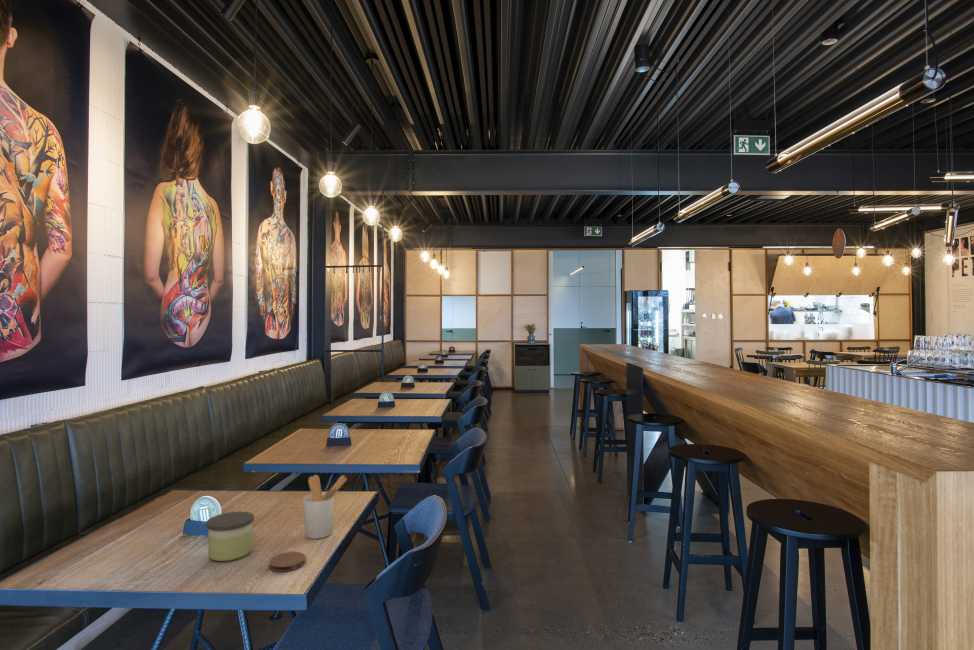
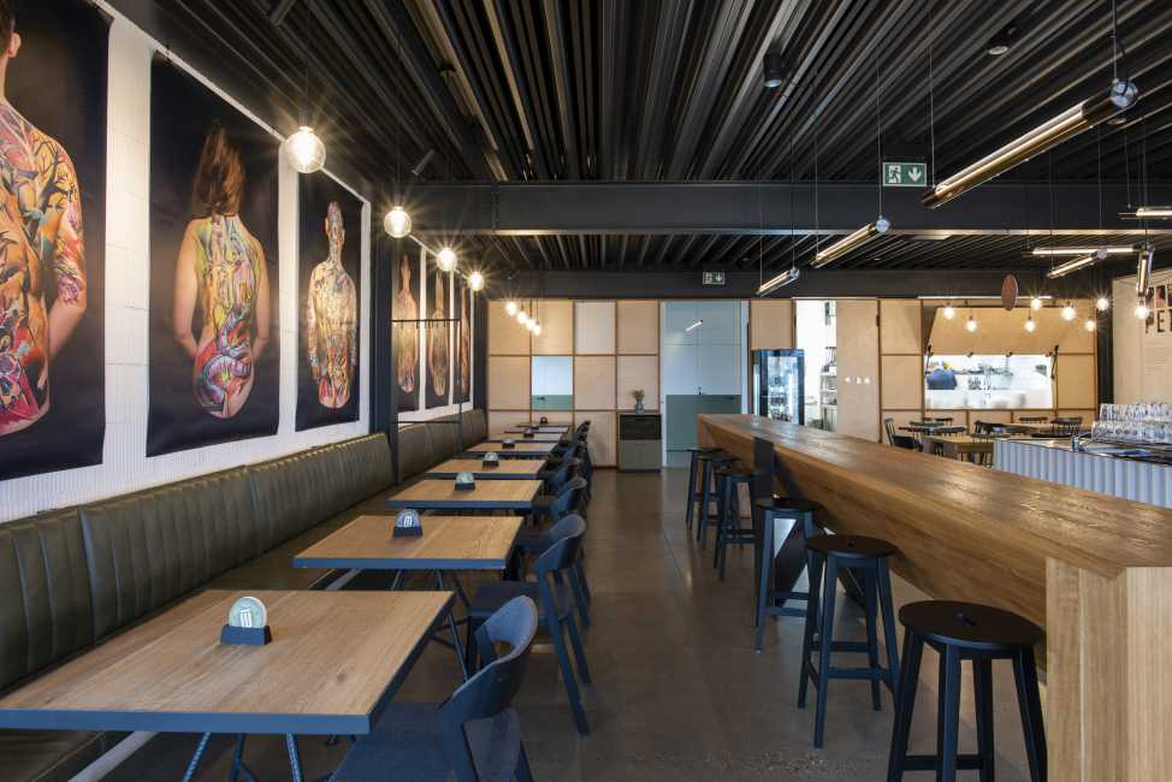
- utensil holder (326, 504)
- candle (230, 536)
- coaster (287, 561)
